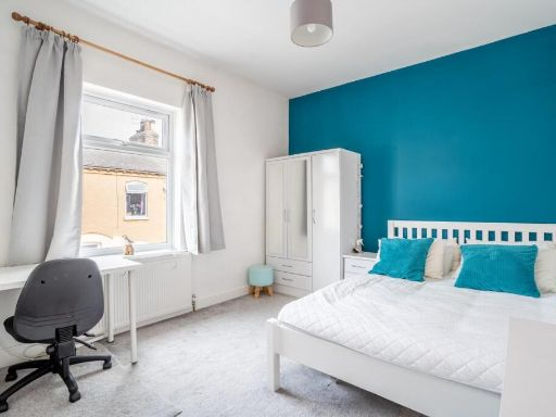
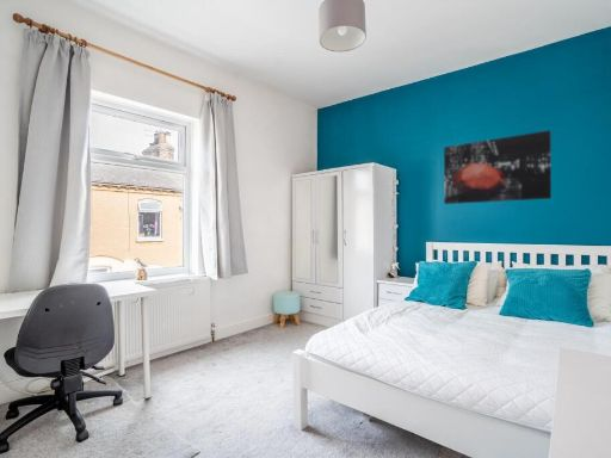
+ wall art (493, 171)
